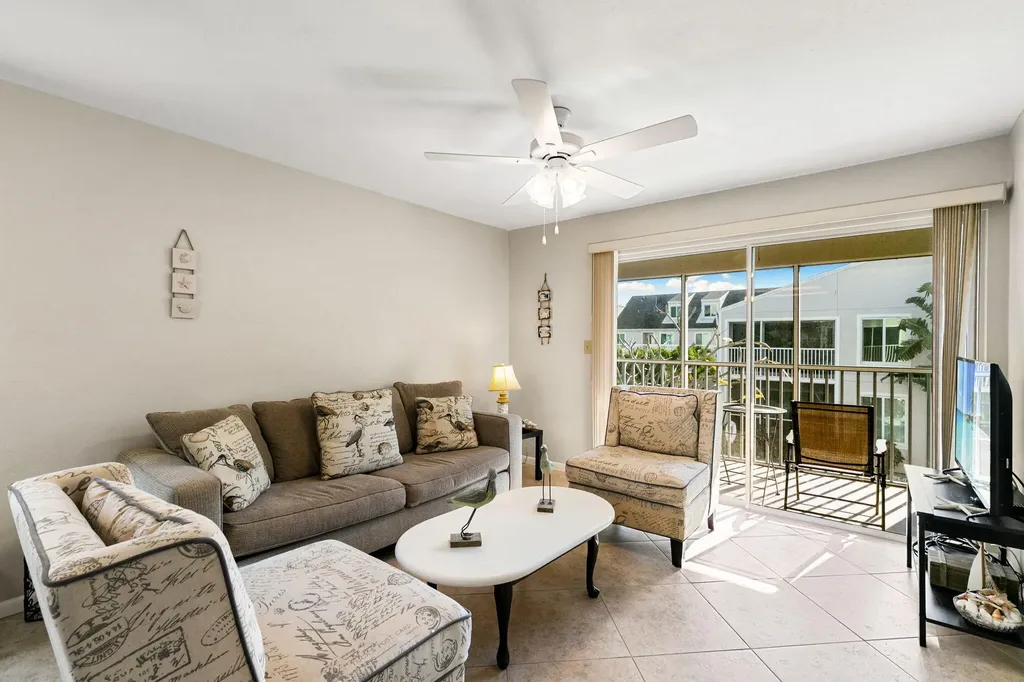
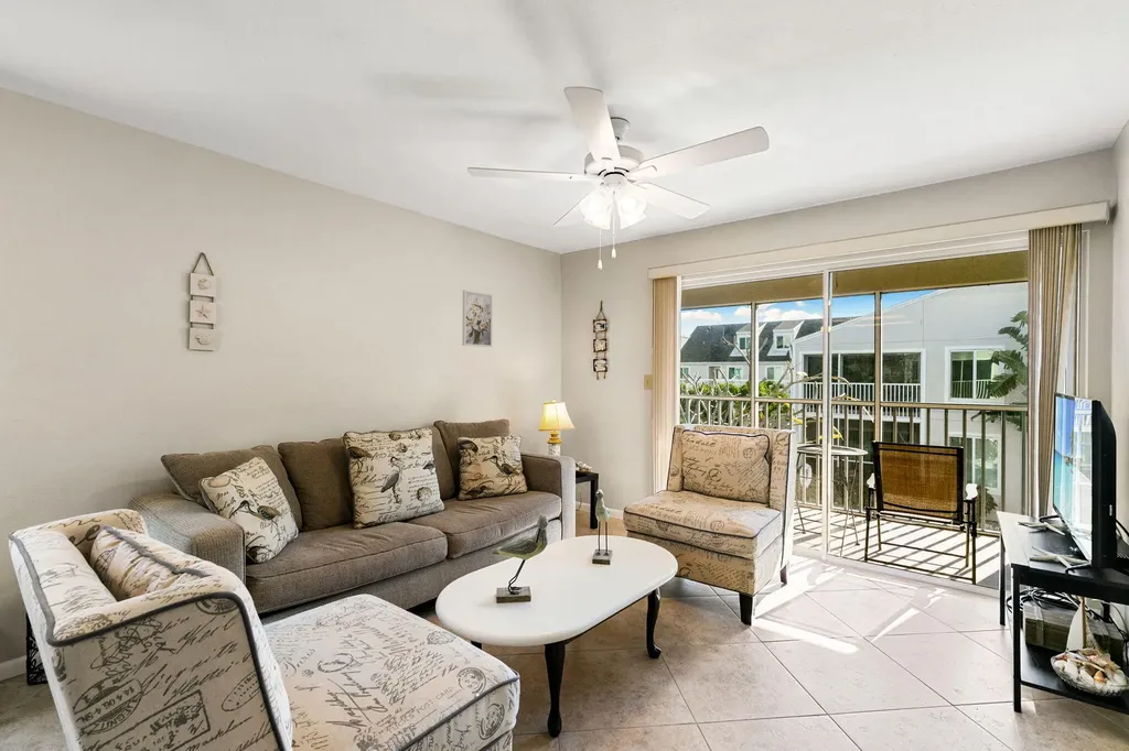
+ wall art (477, 319)
